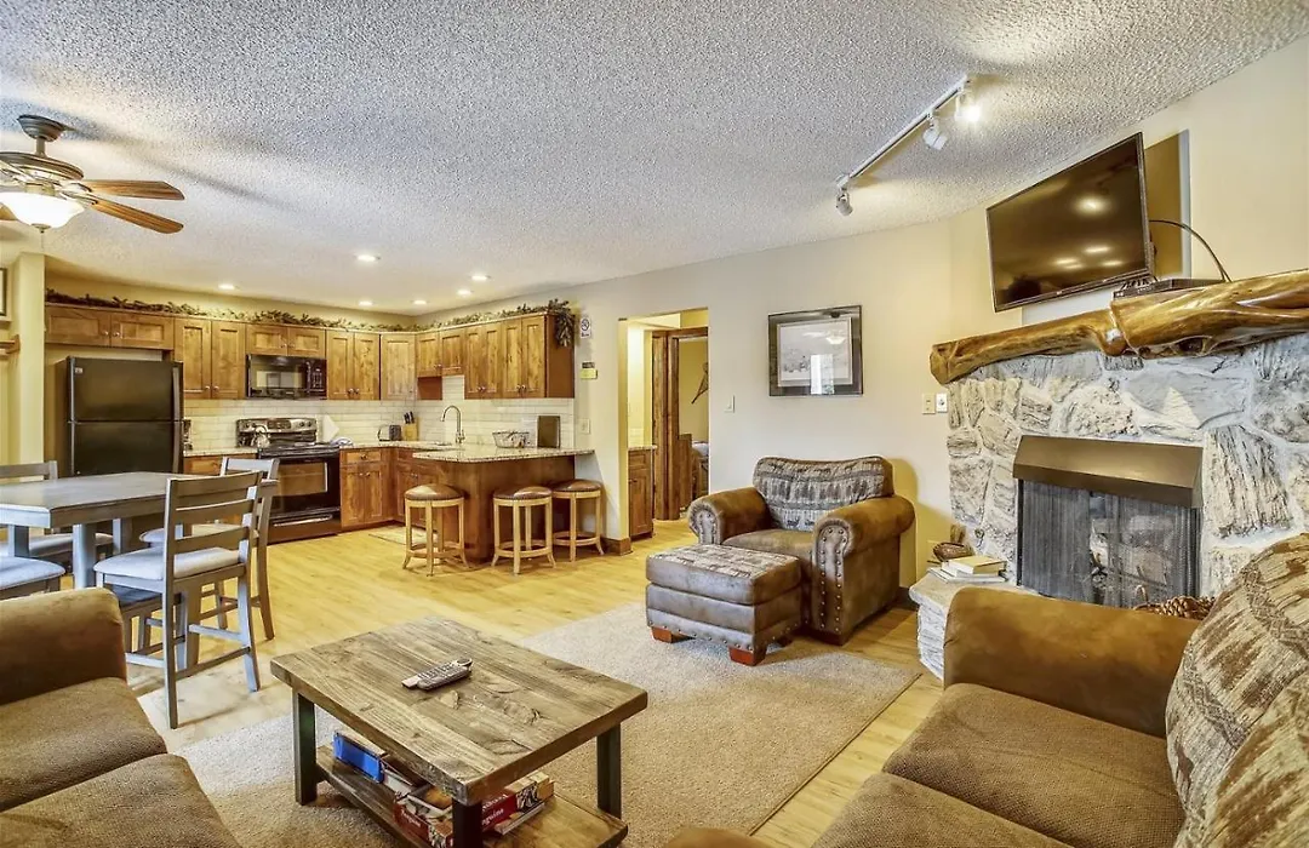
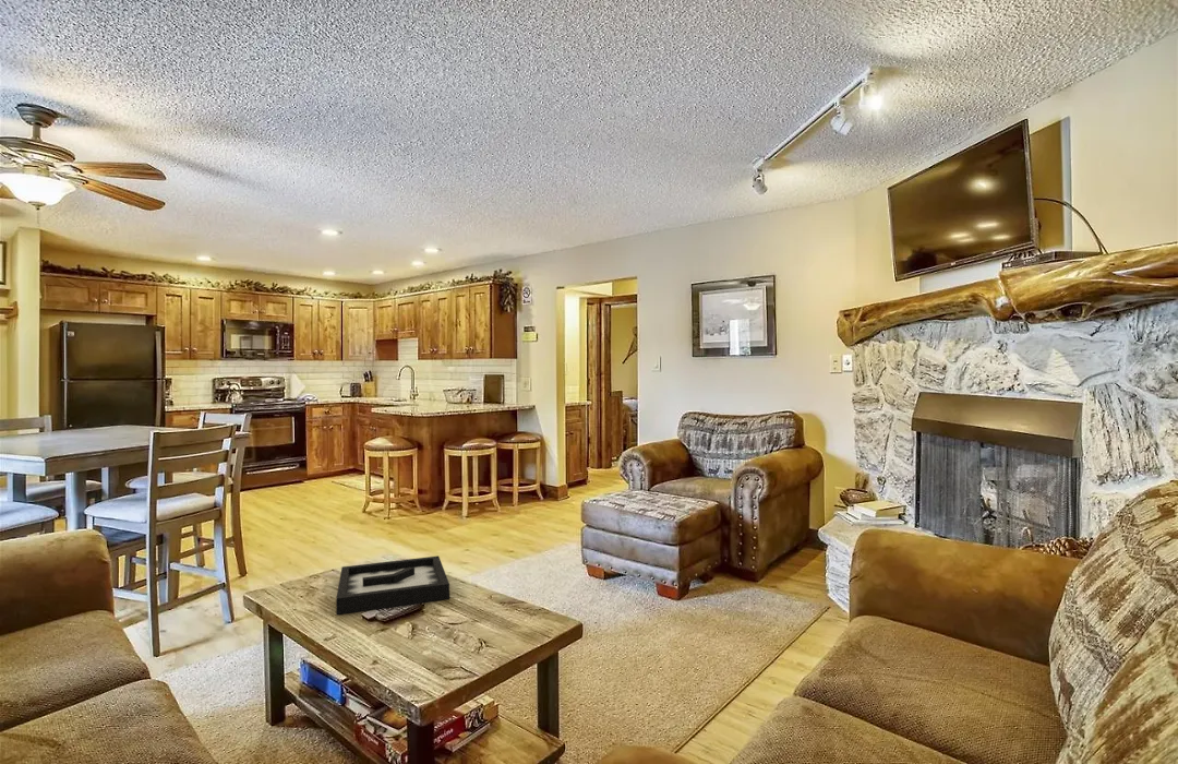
+ decorative tray (393, 582)
